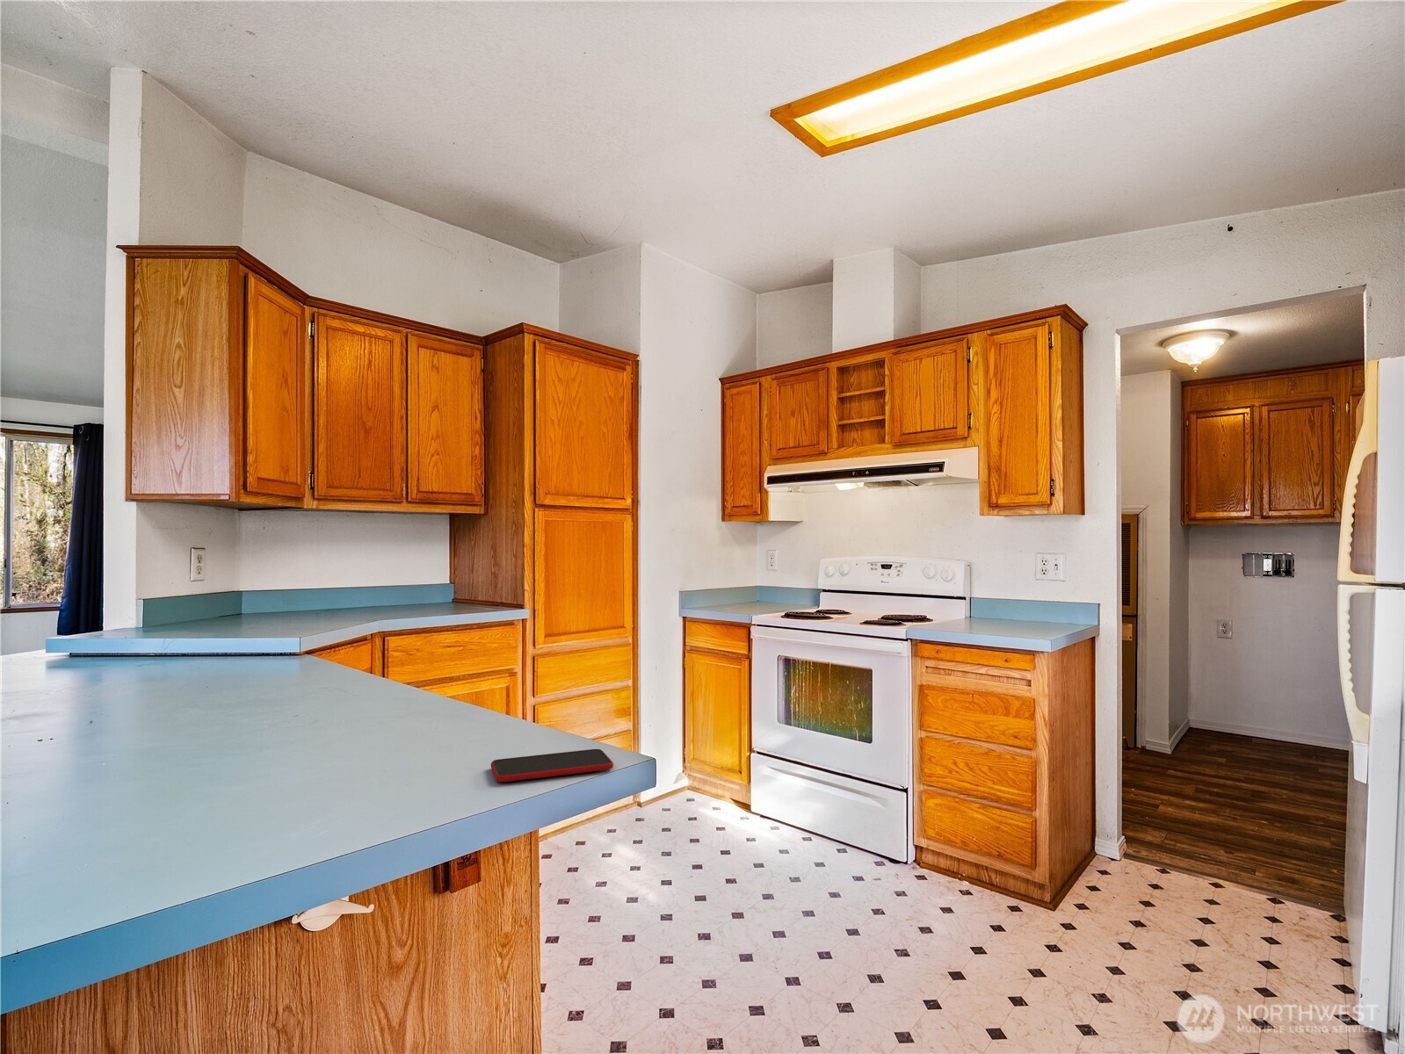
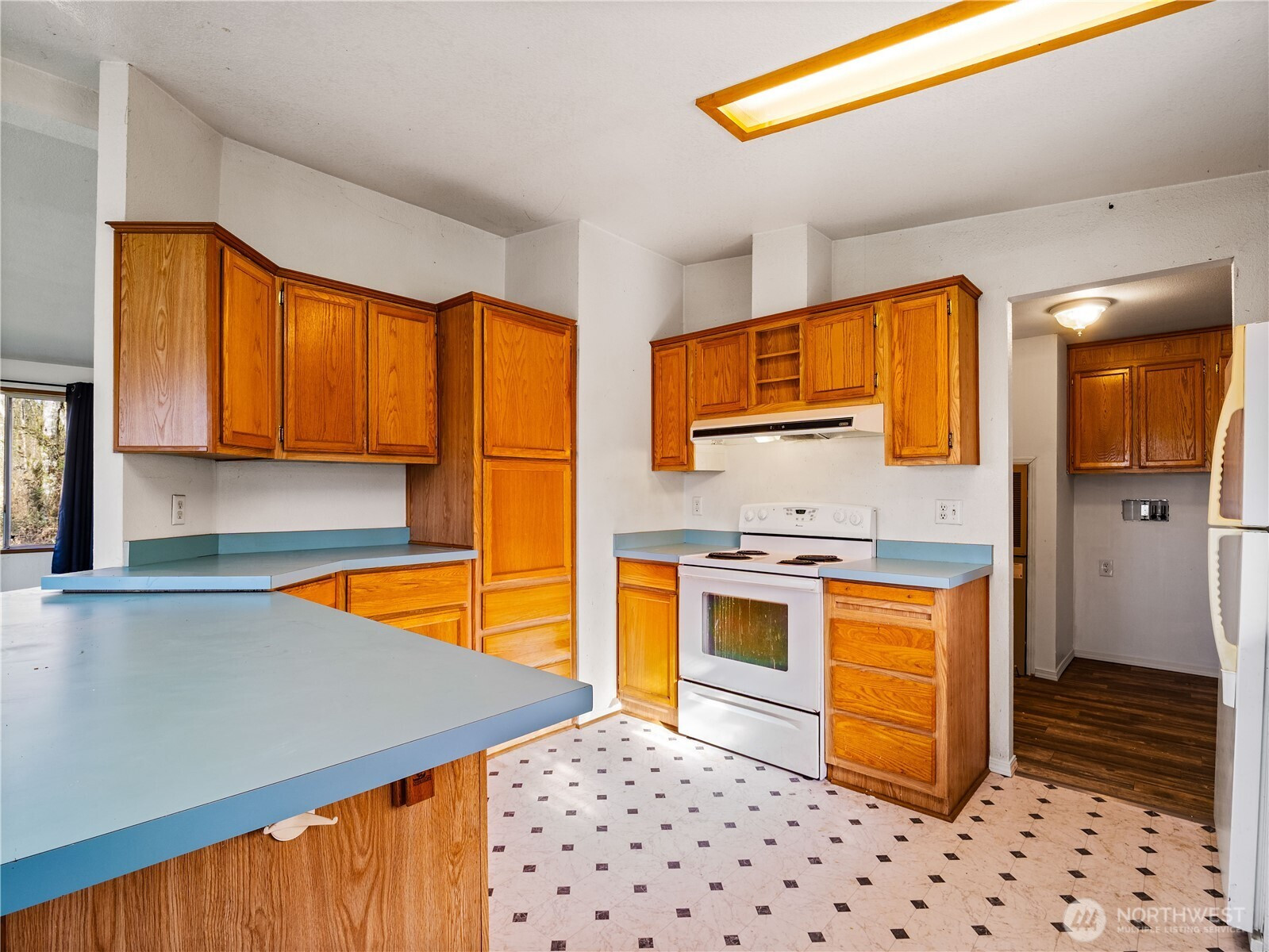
- smartphone (551, 764)
